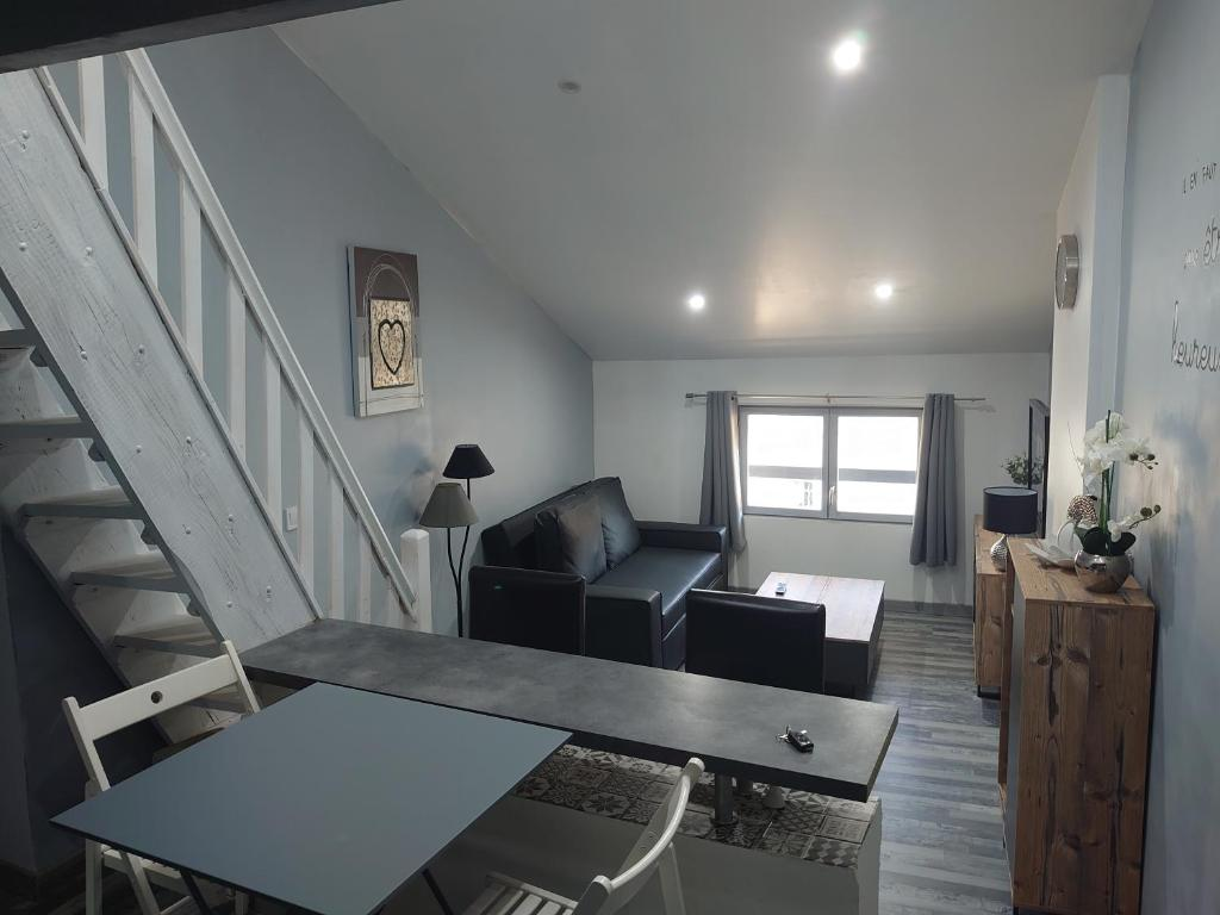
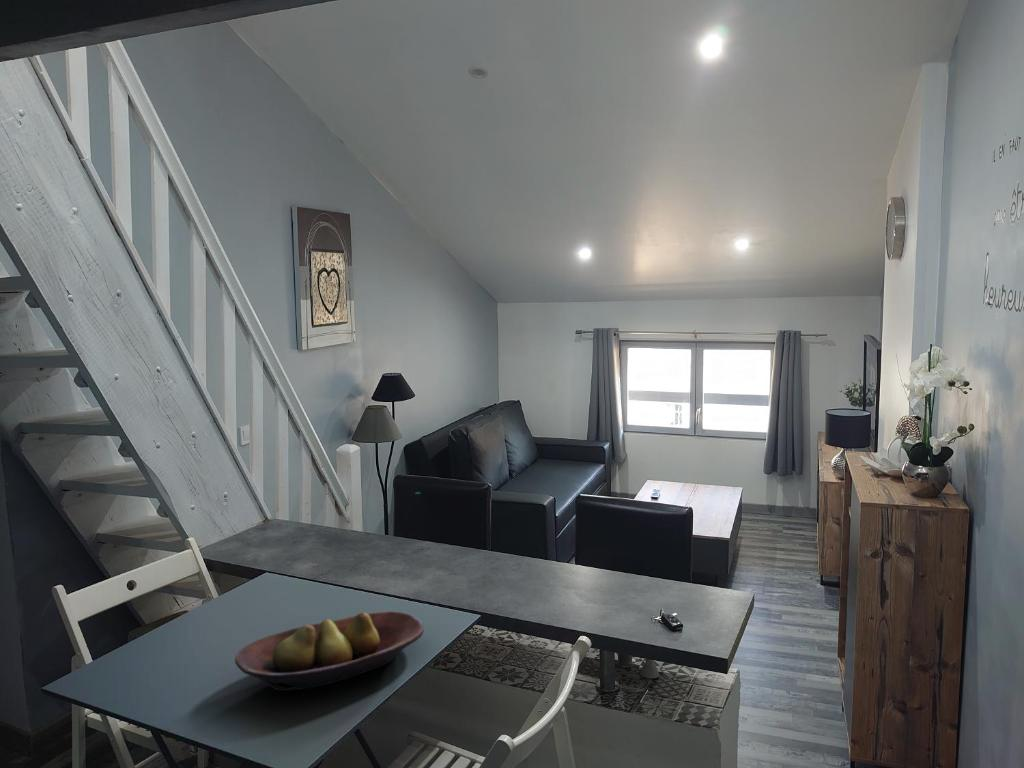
+ fruit bowl (334, 642)
